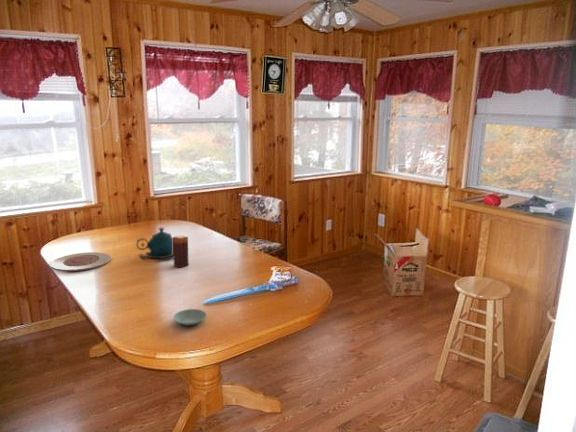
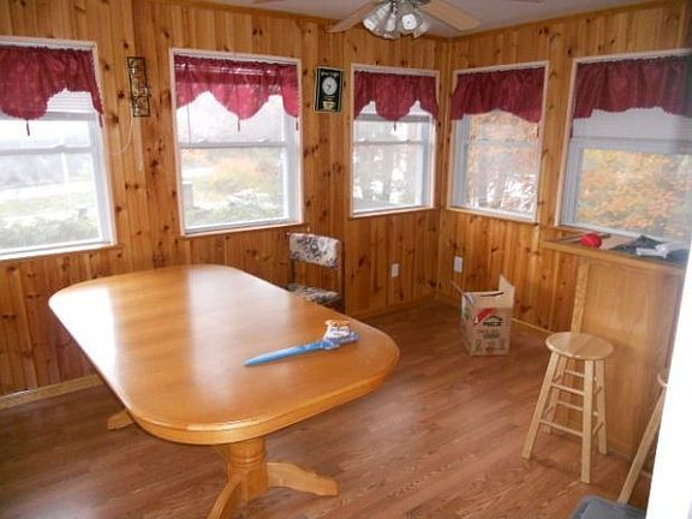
- saucer (190, 318)
- plate (81, 260)
- candle (180, 250)
- teapot (160, 241)
